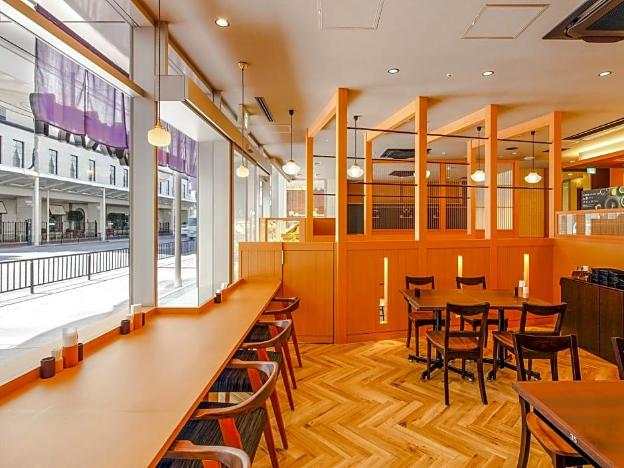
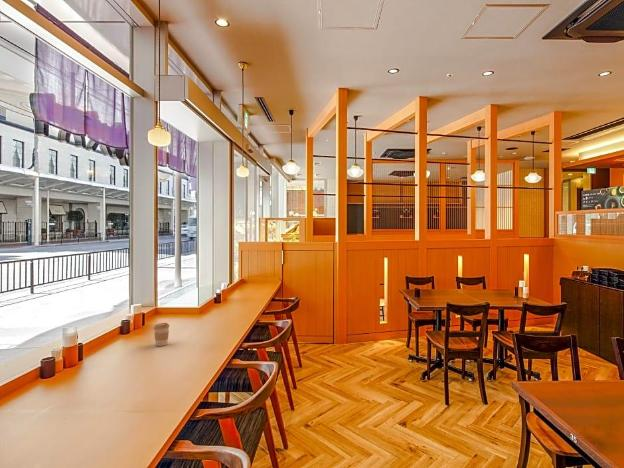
+ coffee cup (161, 333)
